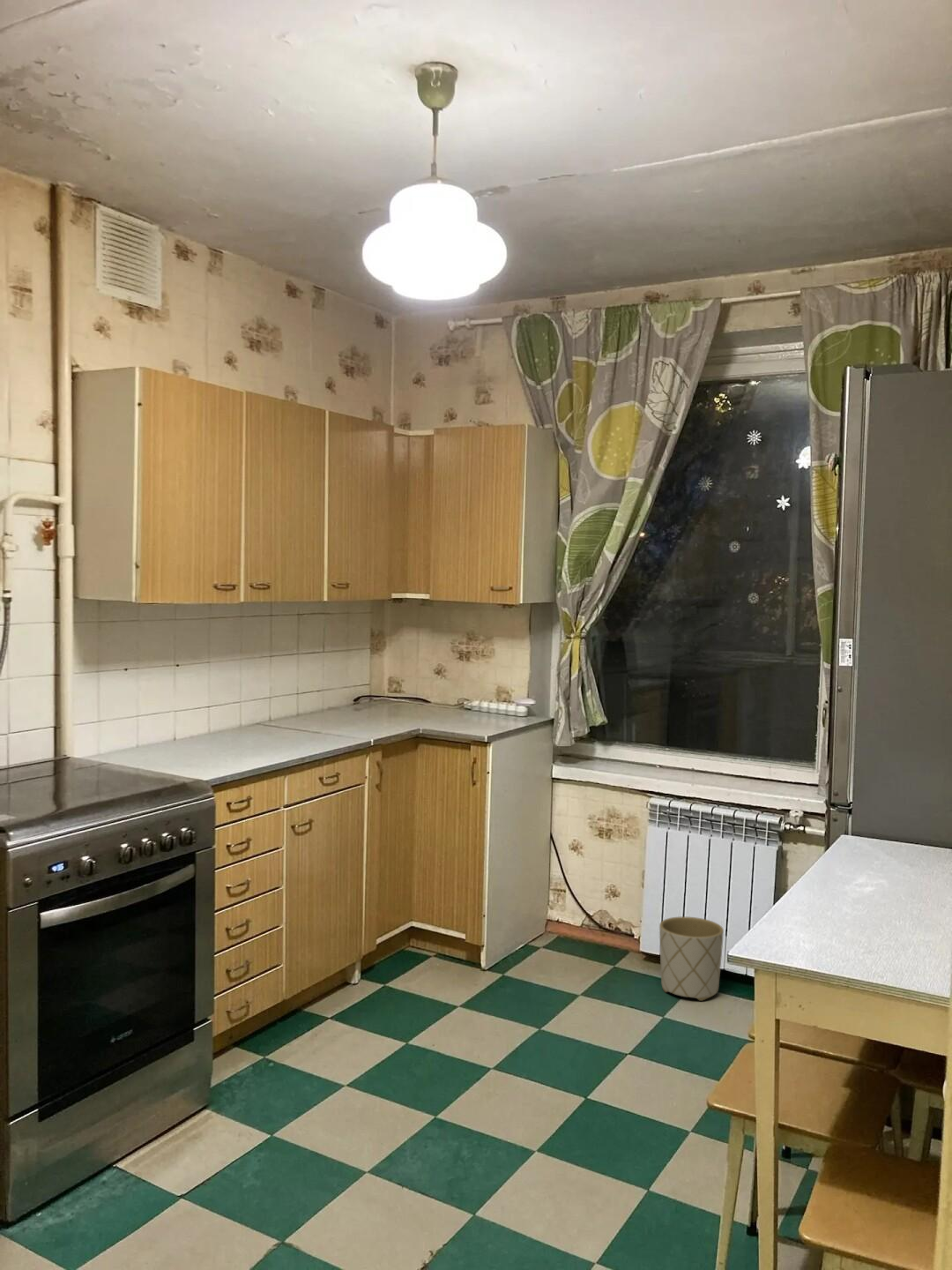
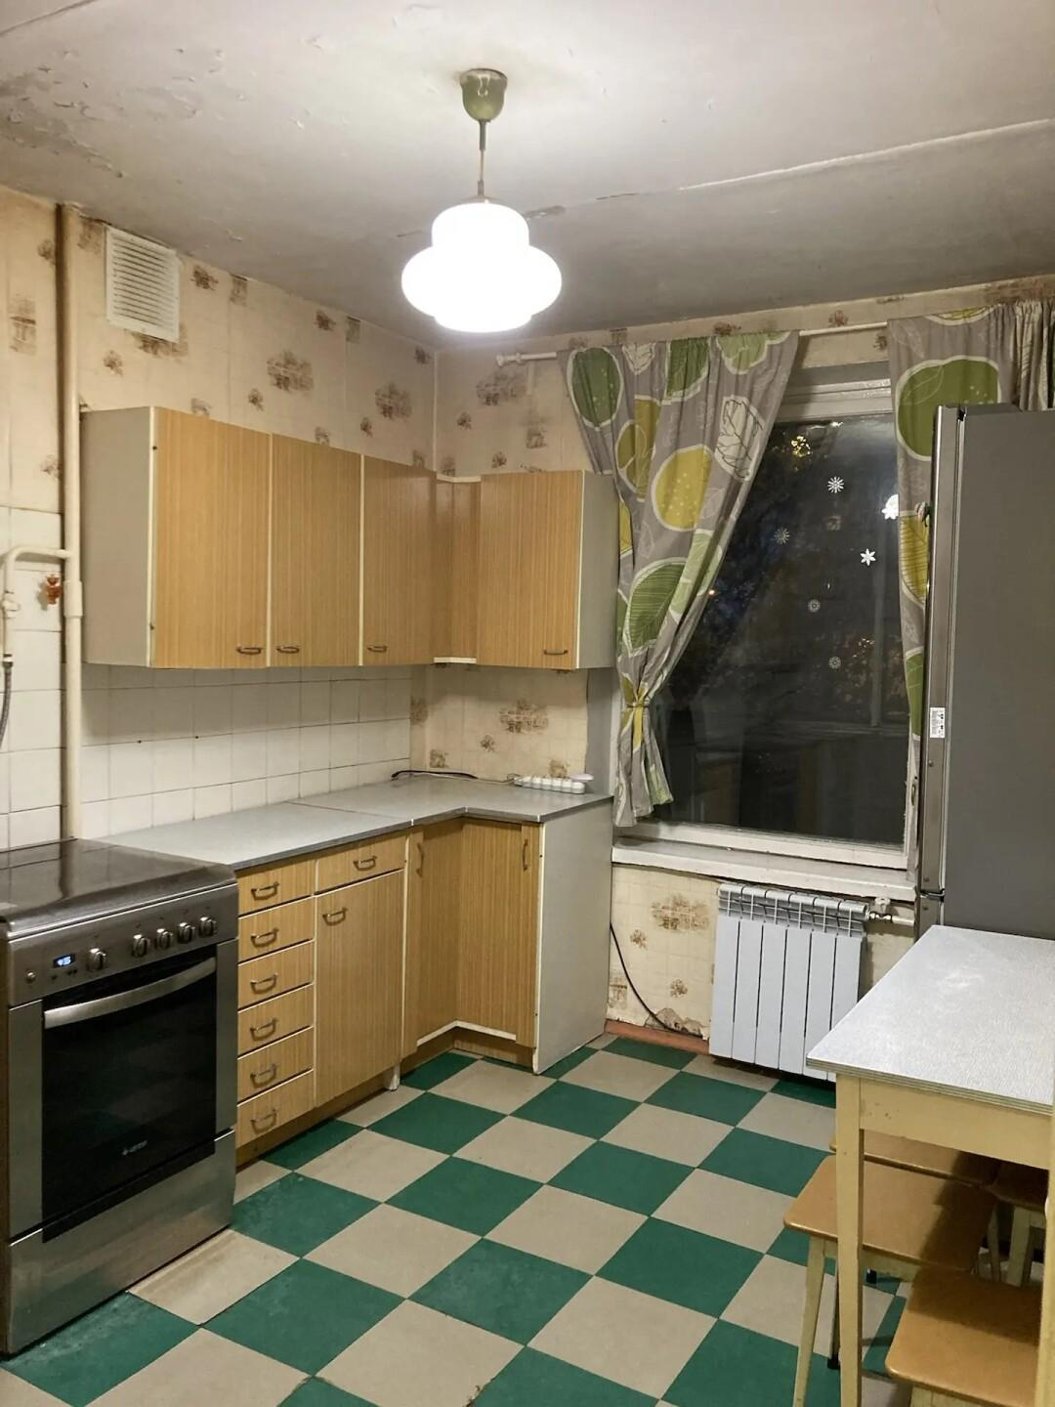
- planter (690, 958)
